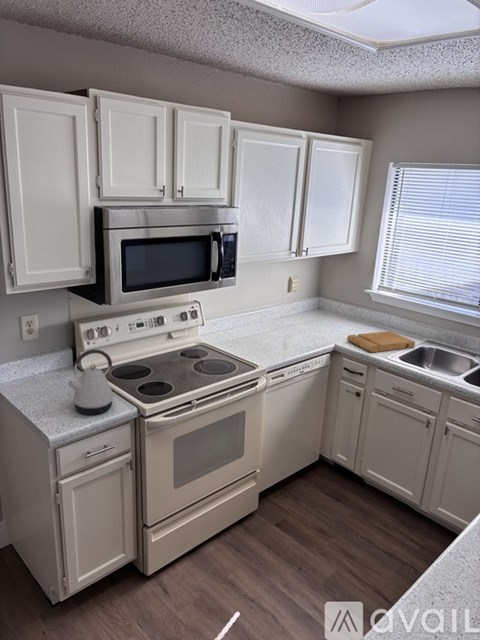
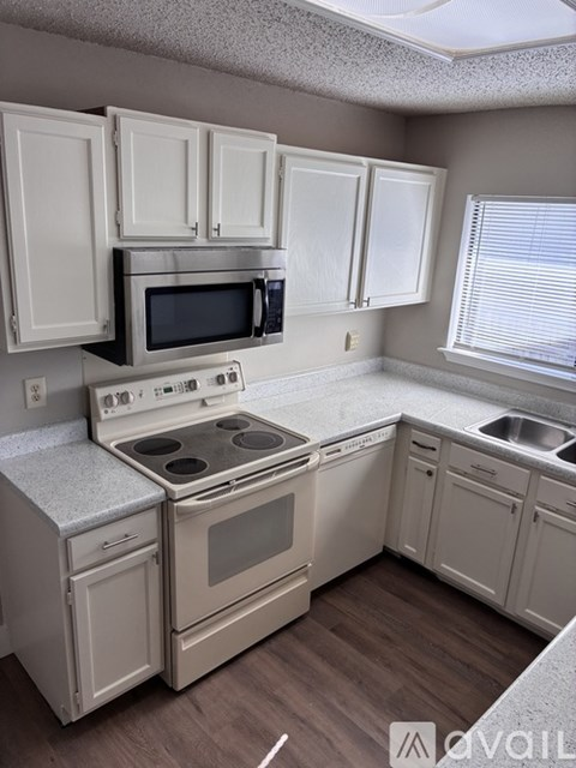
- cutting board (380, 341)
- kettle (91, 379)
